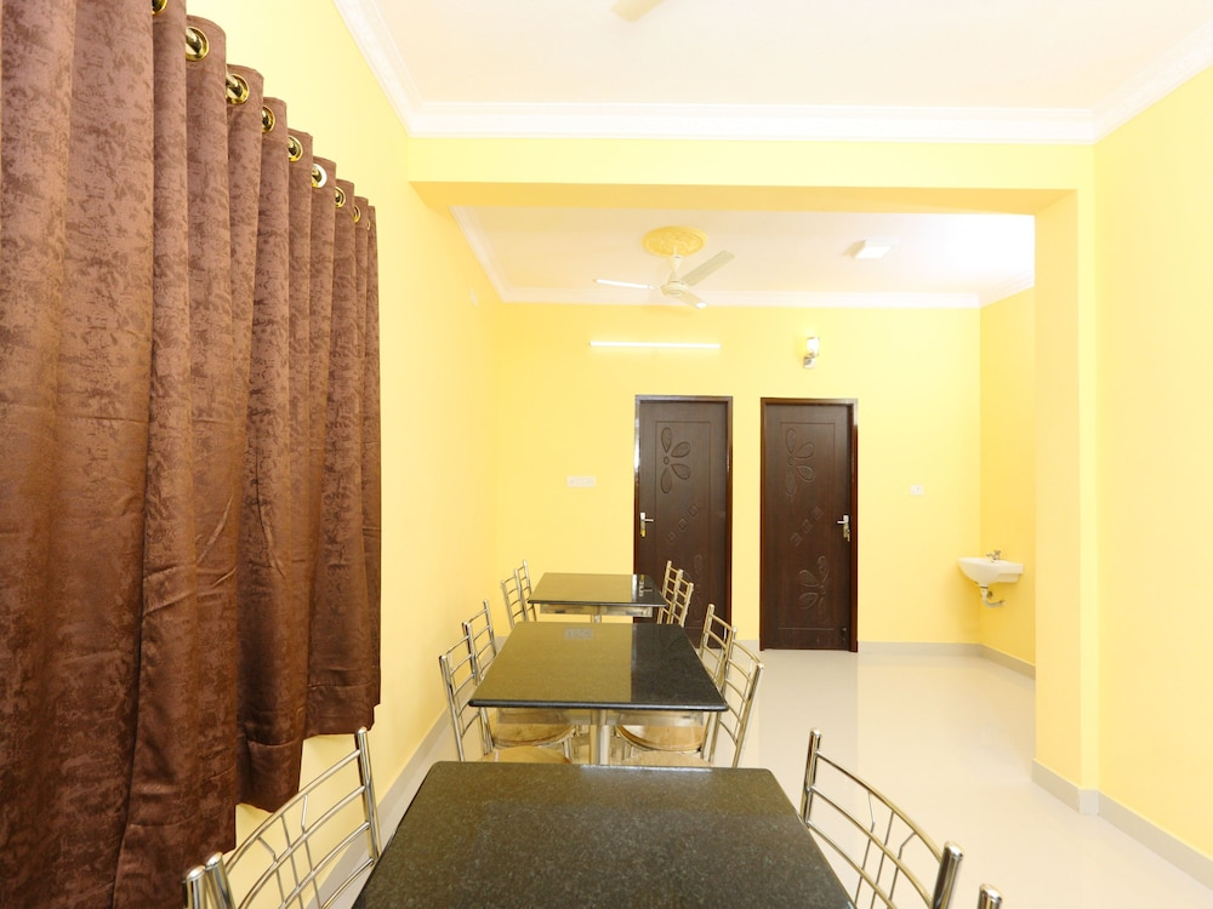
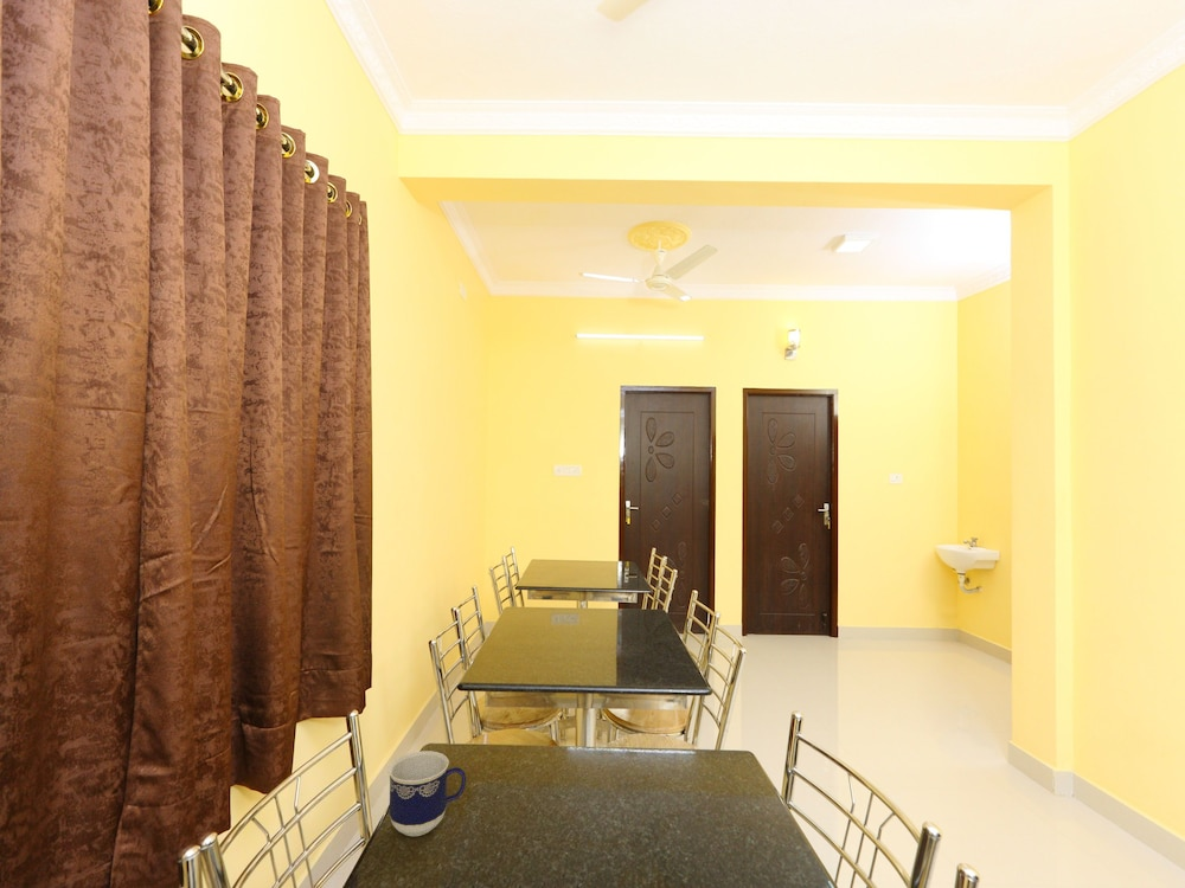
+ cup (427, 794)
